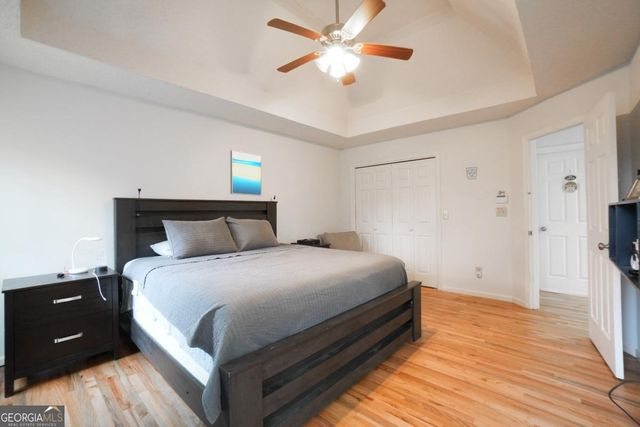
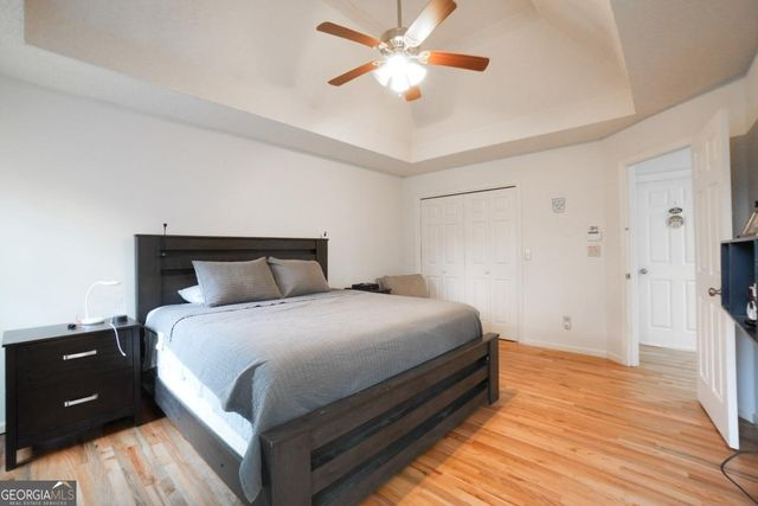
- wall art (246, 173)
